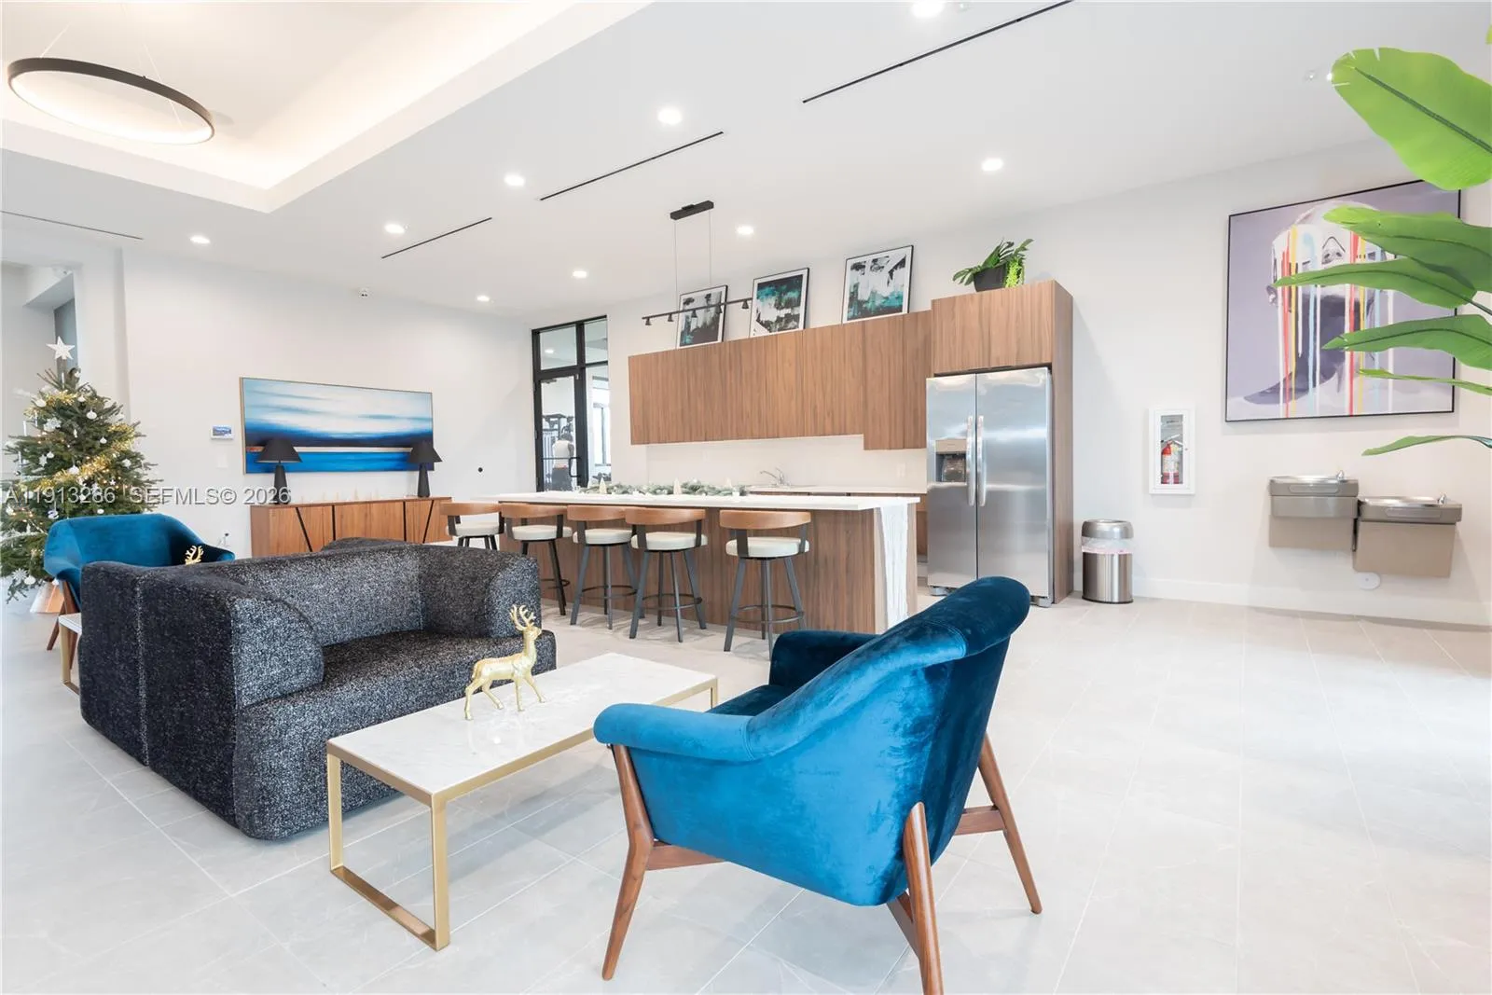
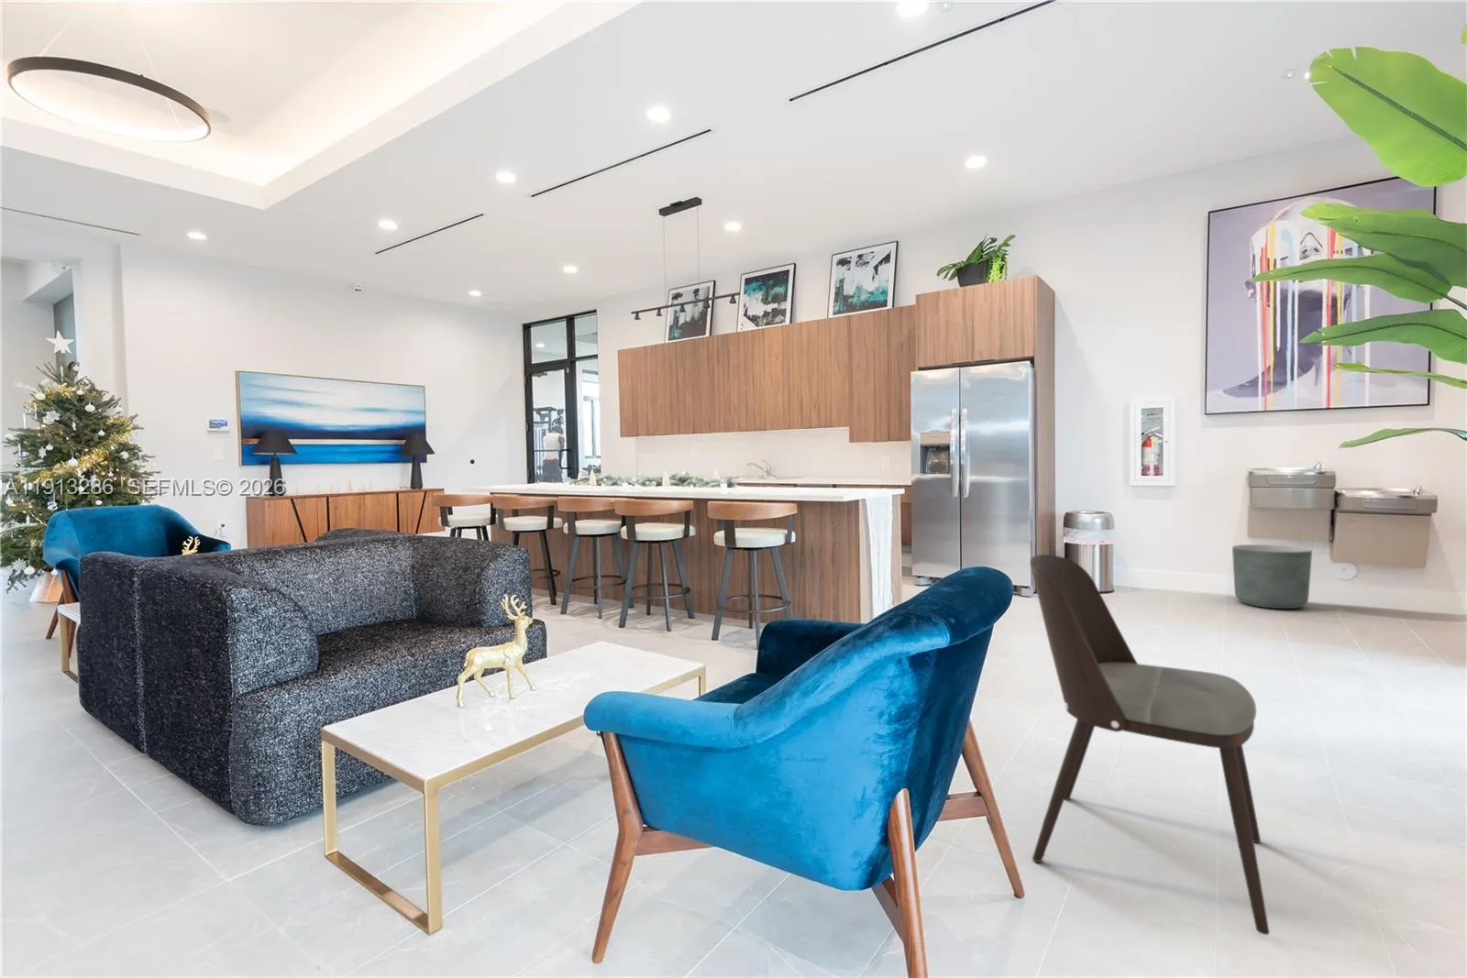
+ planter (1271, 575)
+ dining chair (1140, 706)
